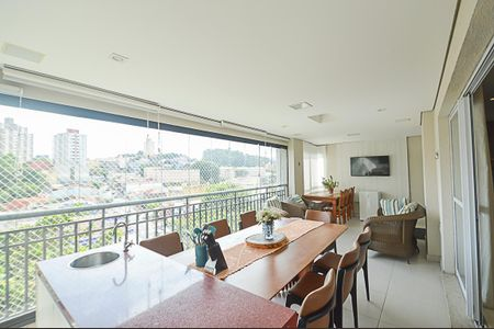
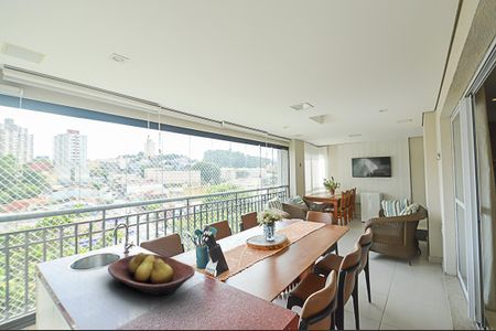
+ fruit bowl (150, 268)
